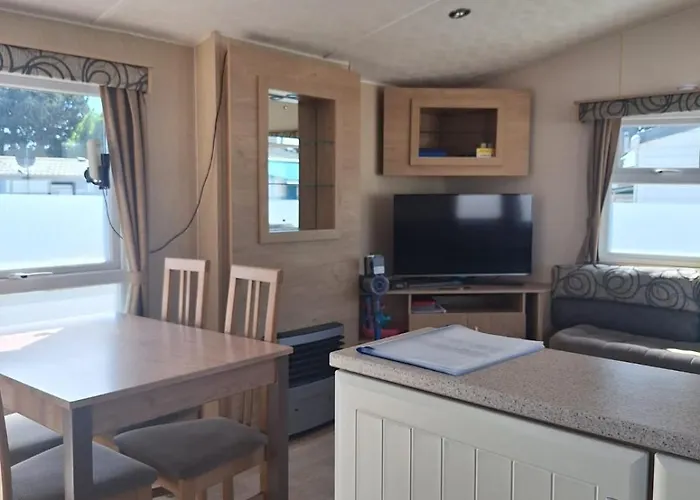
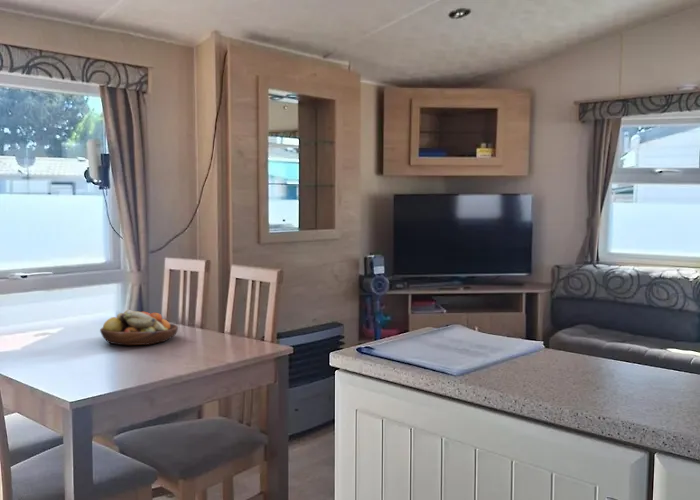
+ fruit bowl (140, 324)
